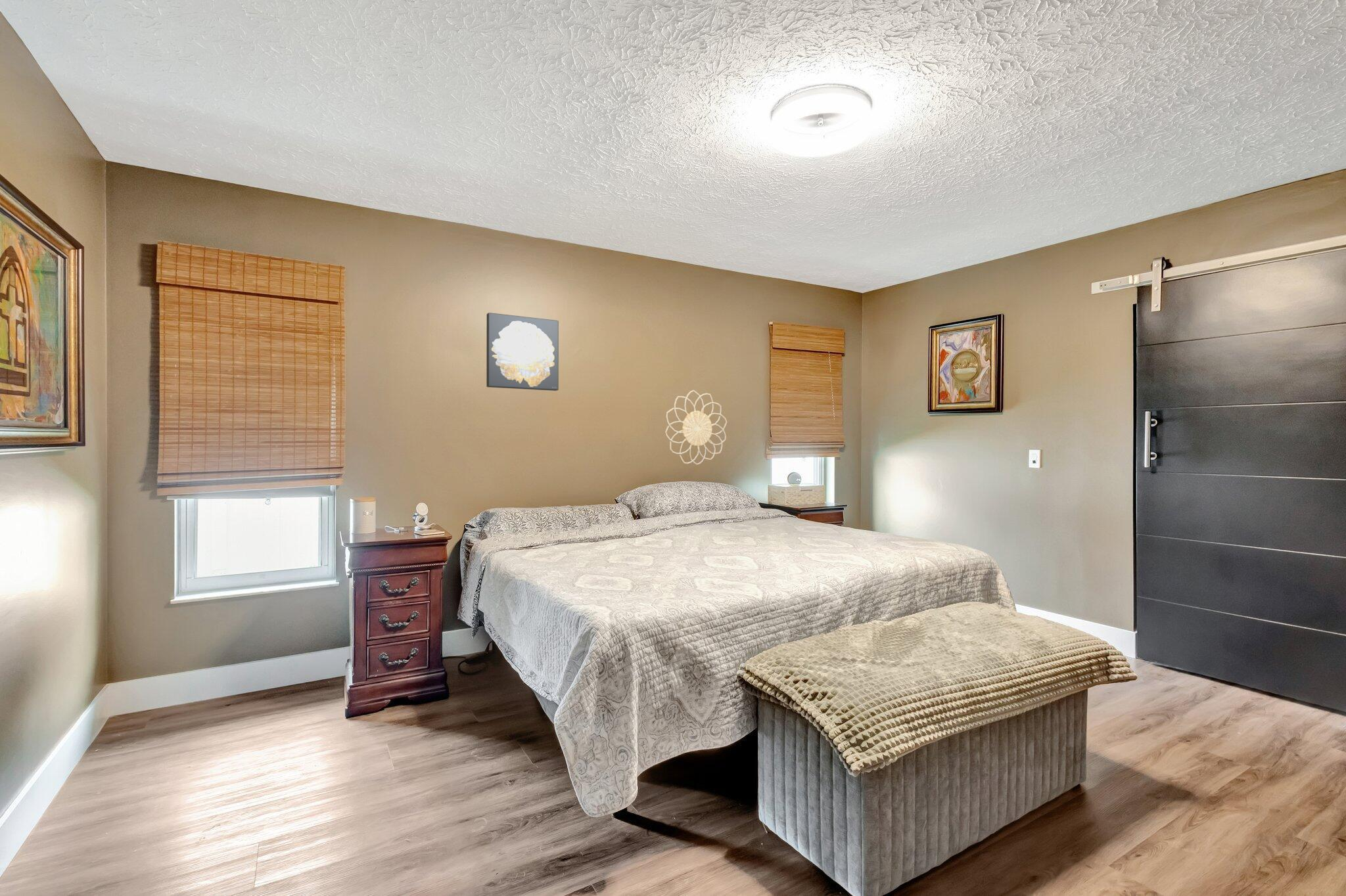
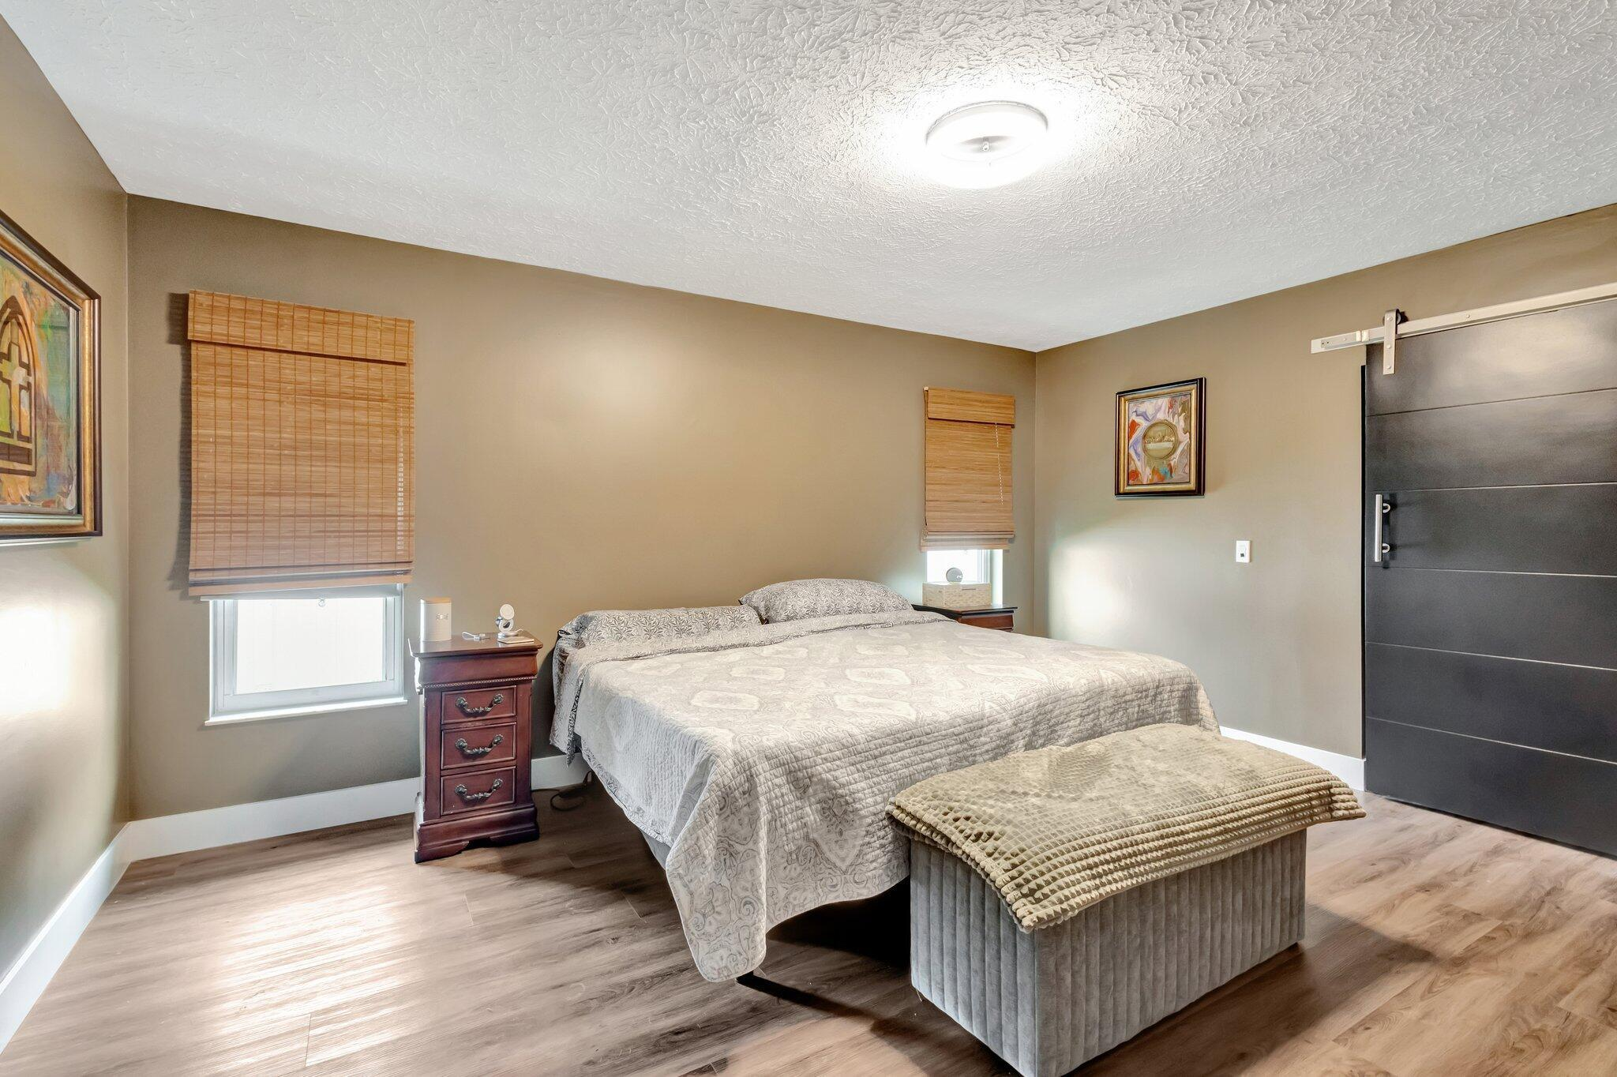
- wall art (523, 353)
- decorative wall piece (697, 427)
